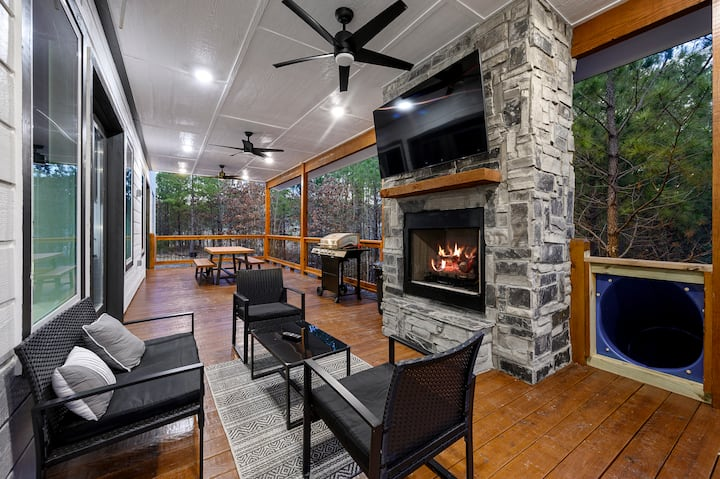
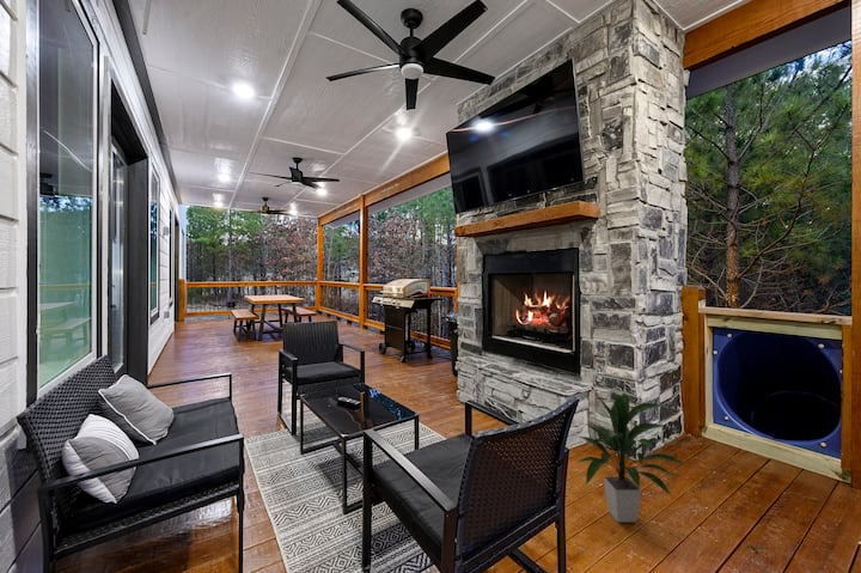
+ indoor plant (622, 452)
